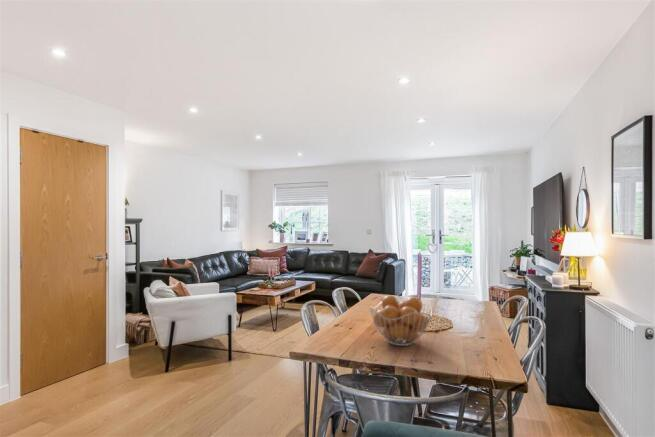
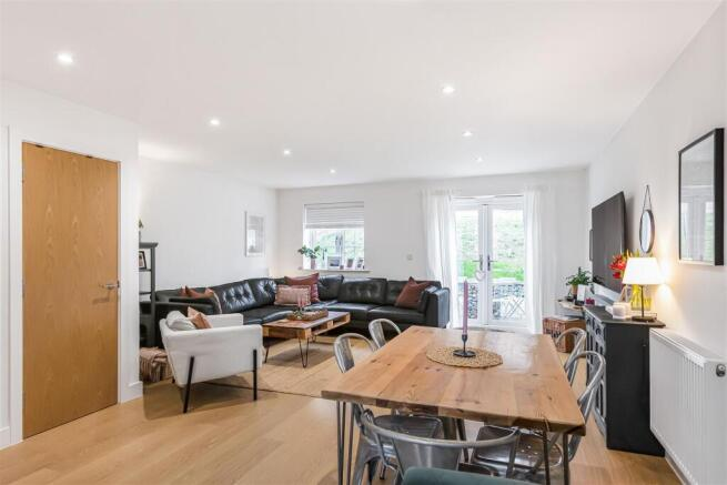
- fruit basket (400, 319)
